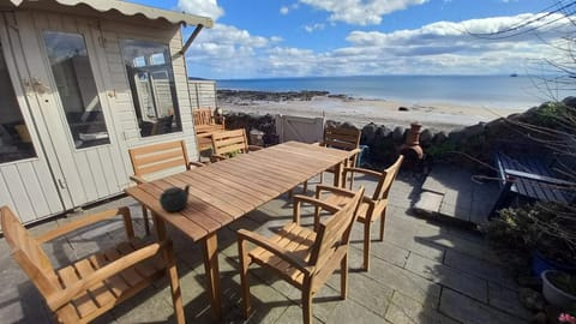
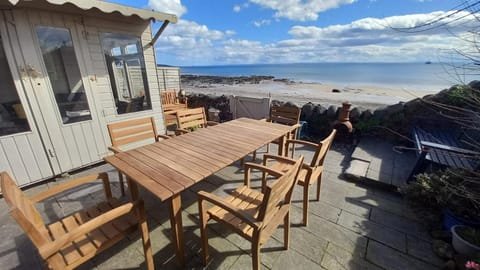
- teapot (176, 197)
